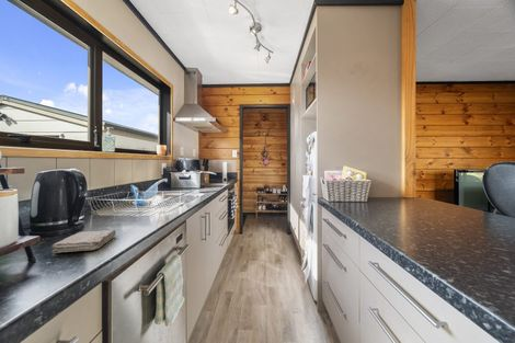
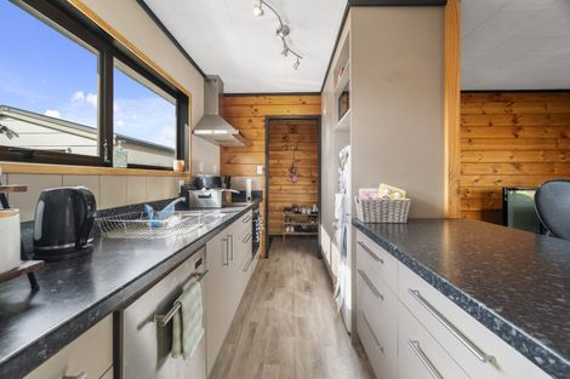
- washcloth (87, 239)
